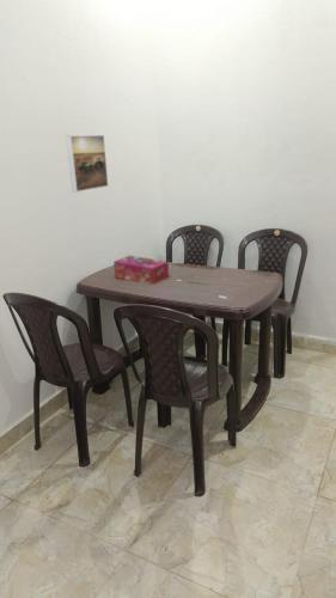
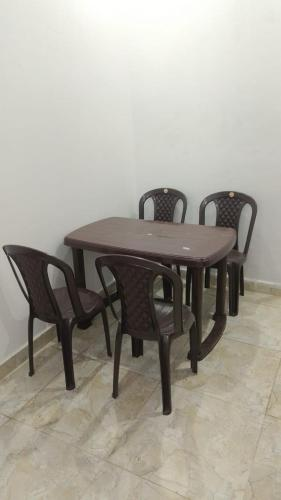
- tissue box (141, 269)
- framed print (88, 163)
